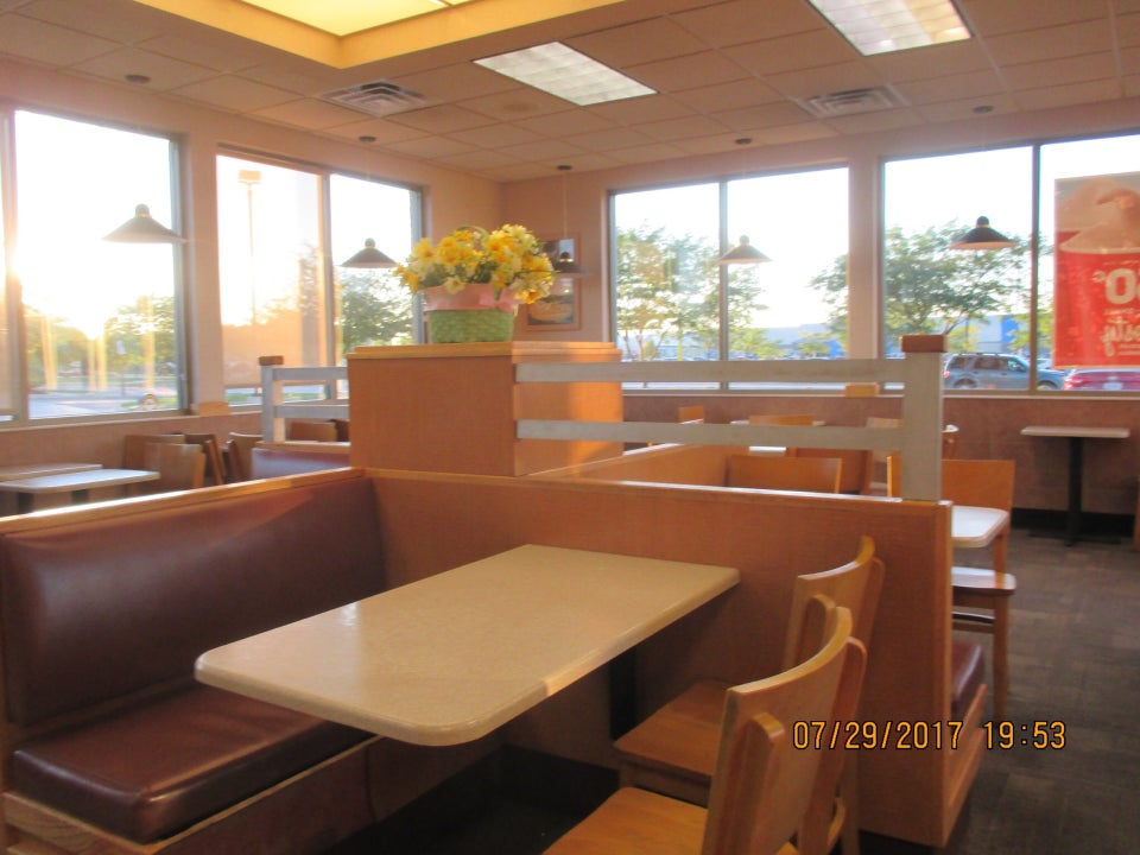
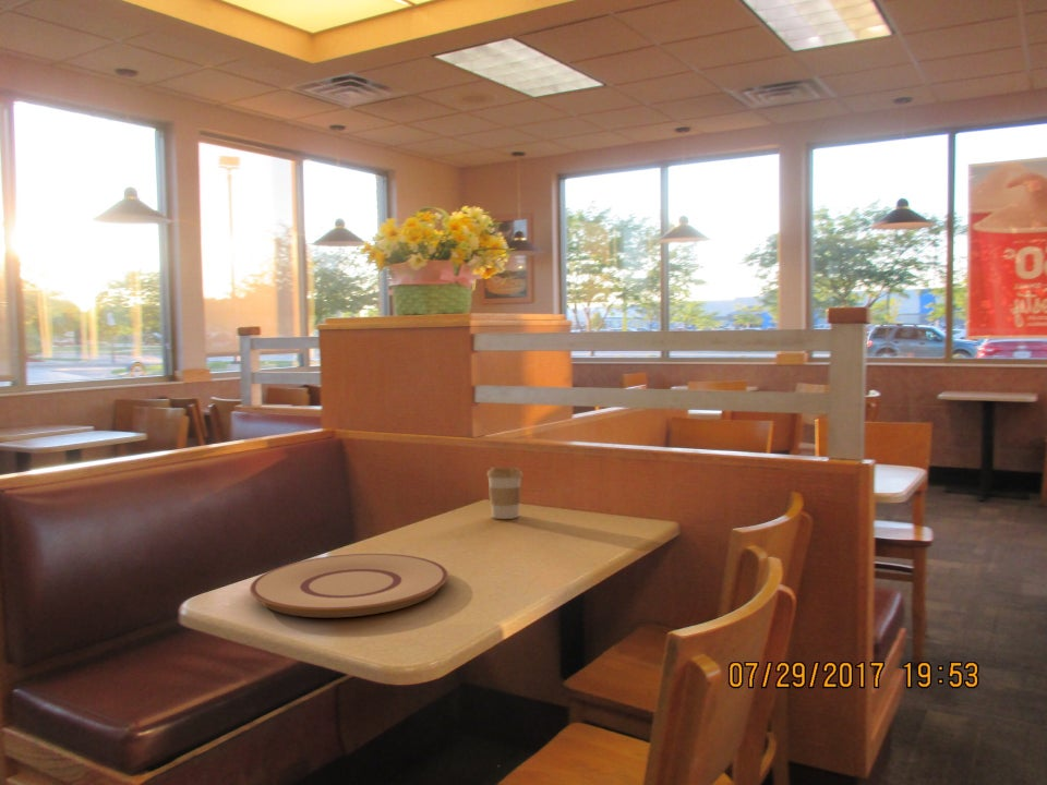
+ plate (351, 582)
+ coffee cup (505, 491)
